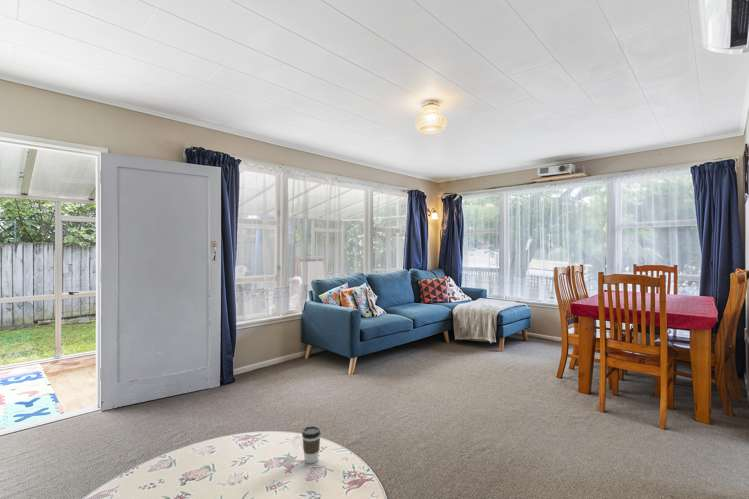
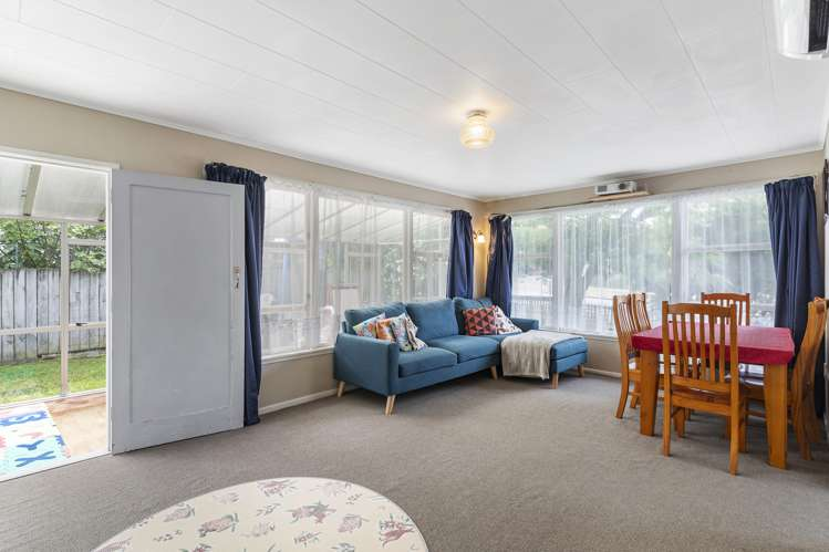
- coffee cup (311, 444)
